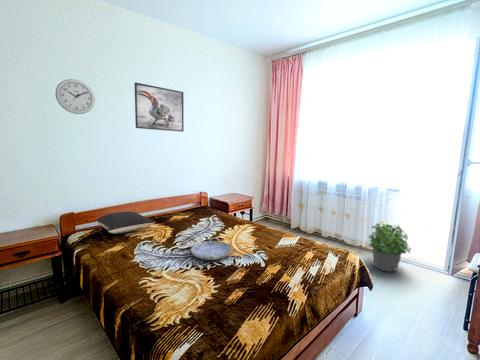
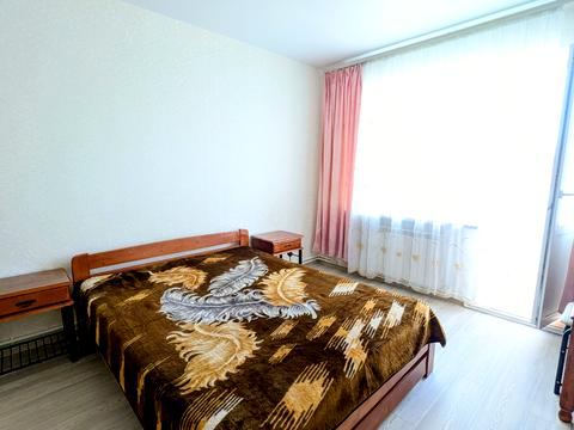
- serving tray (211, 249)
- pillow (125, 221)
- wall clock (76, 96)
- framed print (160, 109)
- potted plant (387, 246)
